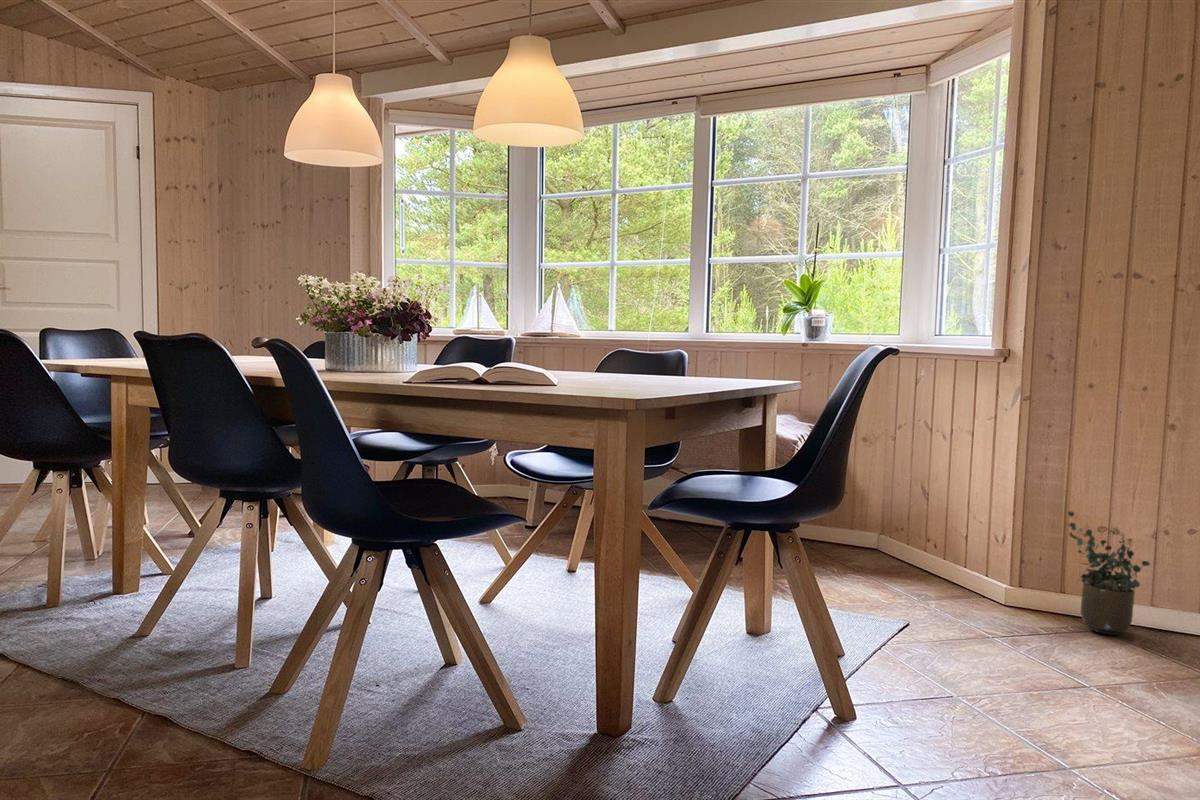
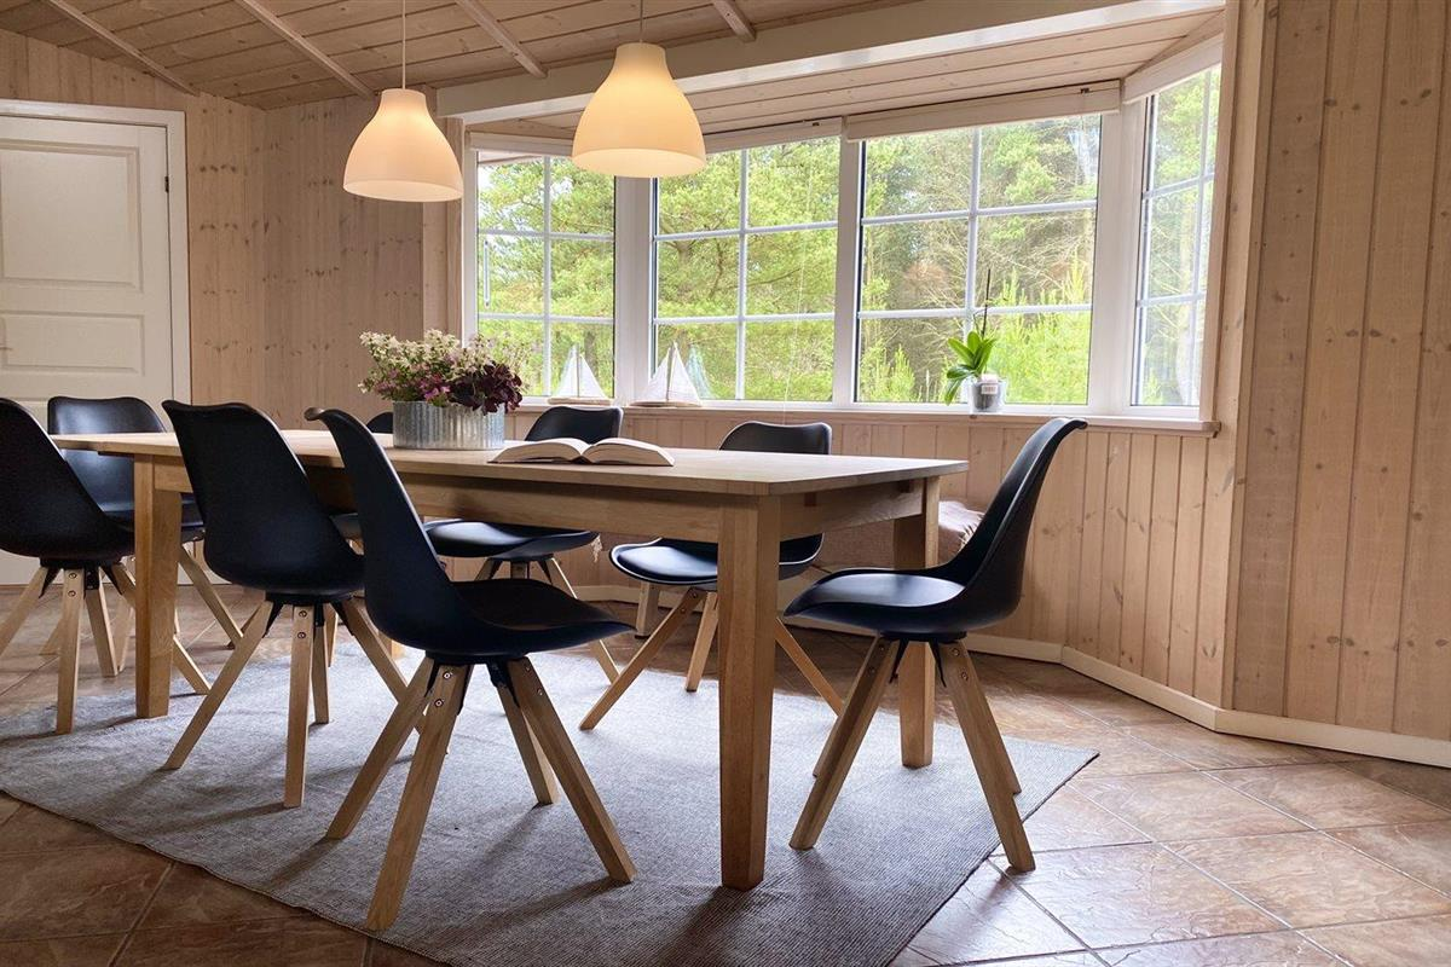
- potted plant (1105, 573)
